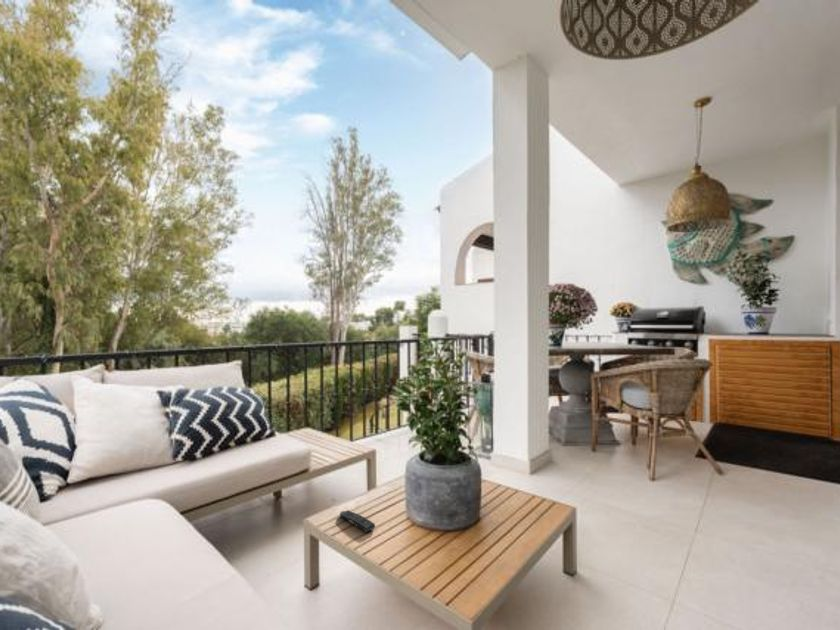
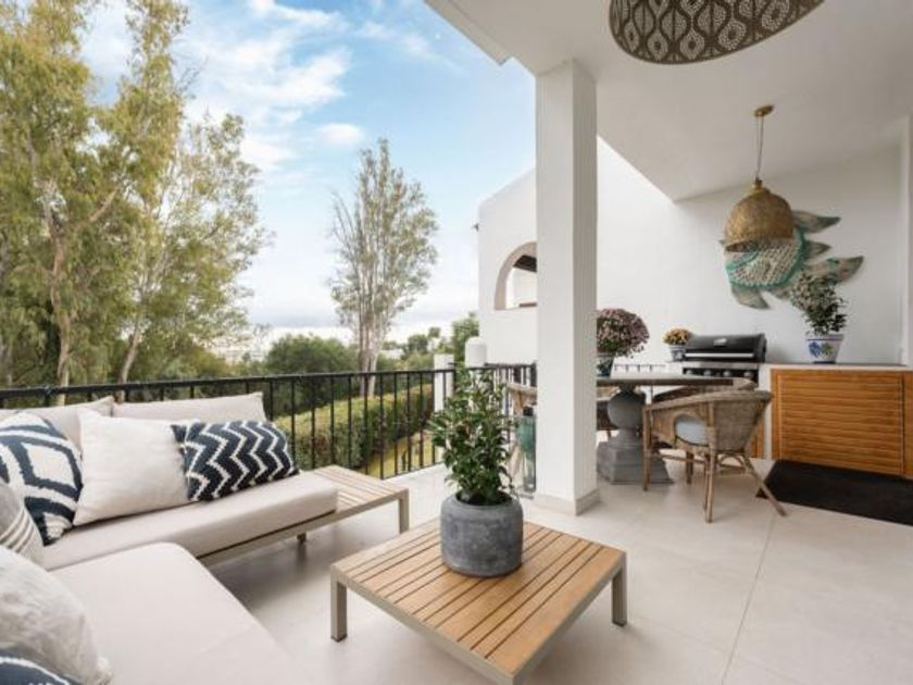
- remote control (355, 519)
